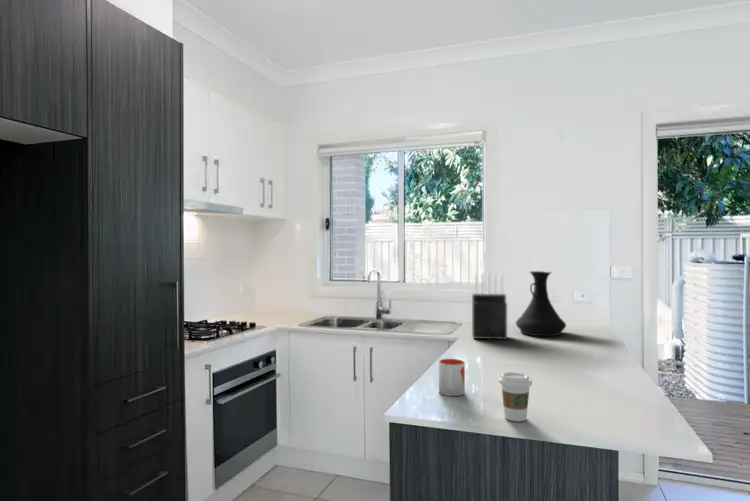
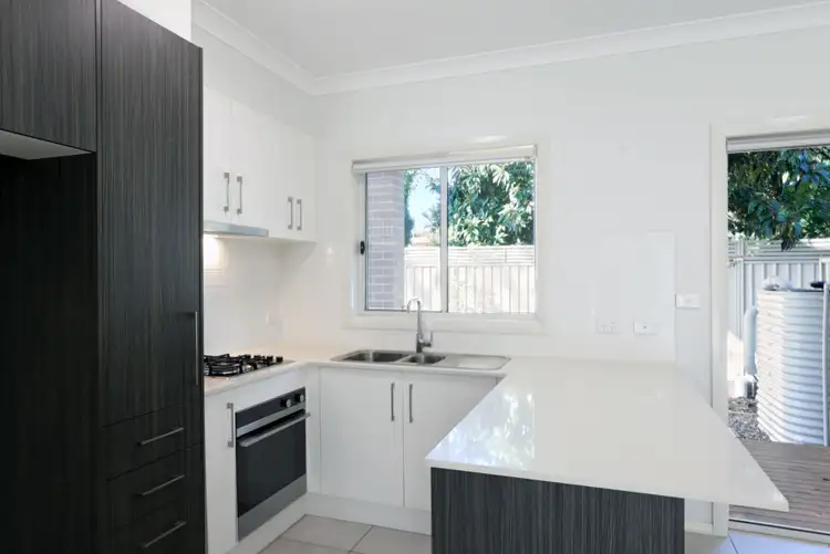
- vase (540, 302)
- coffee cup (515, 396)
- knife block (489, 305)
- mug (451, 378)
